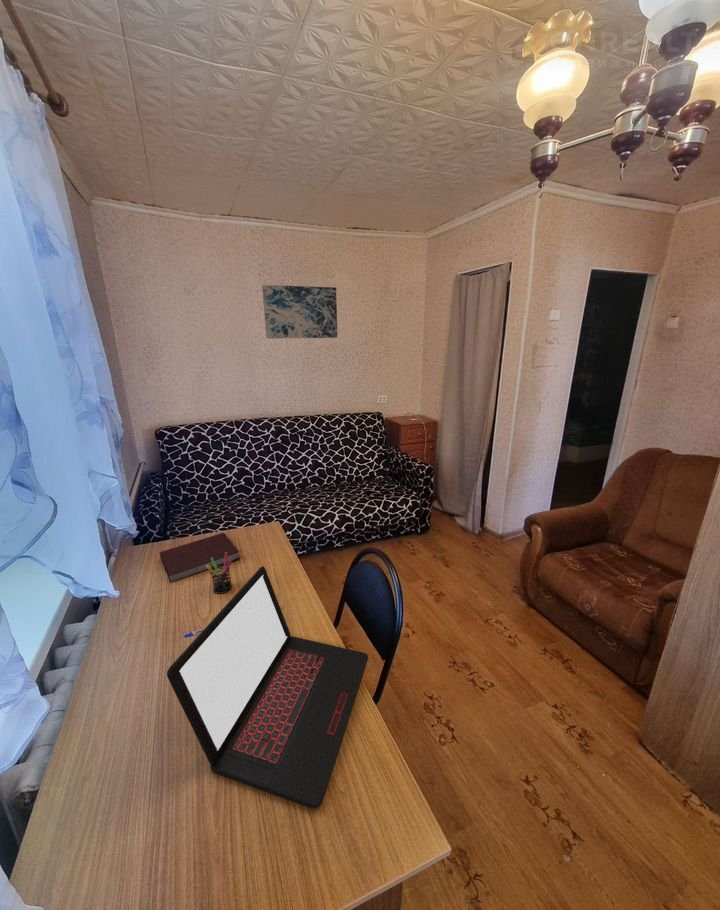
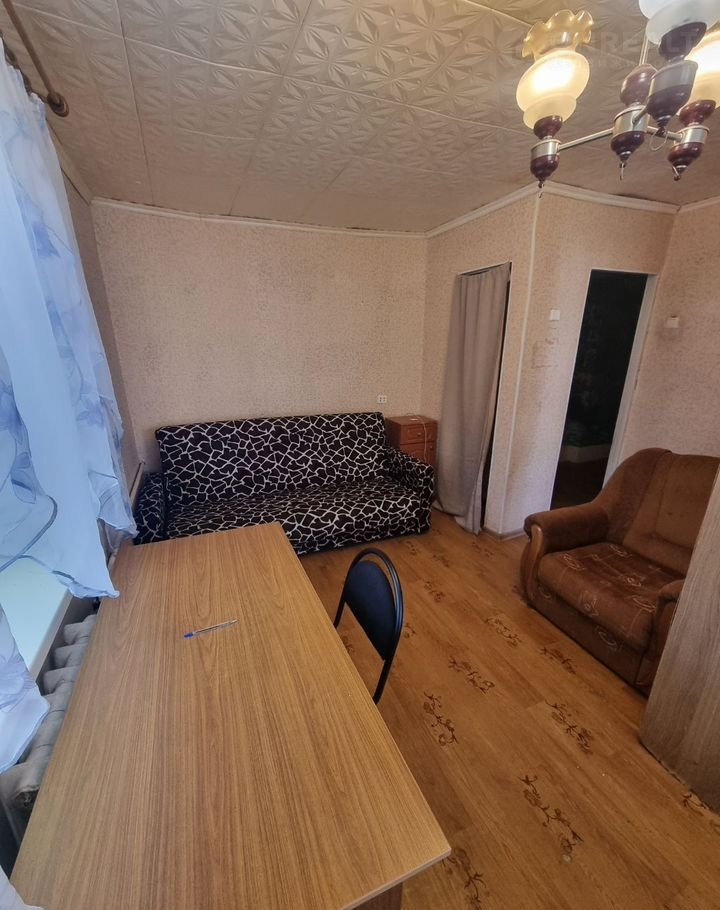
- wall art (301, 312)
- pen holder (220, 571)
- laptop (285, 663)
- notebook (199, 555)
